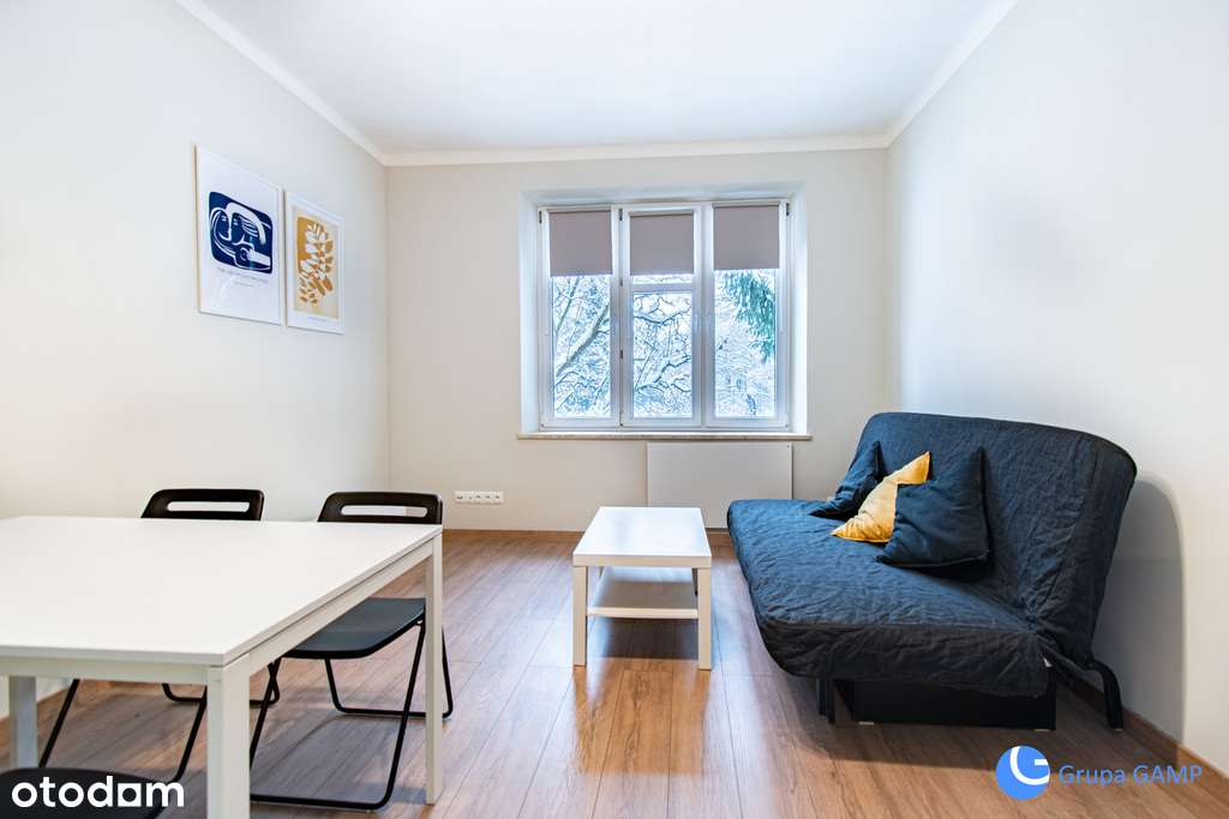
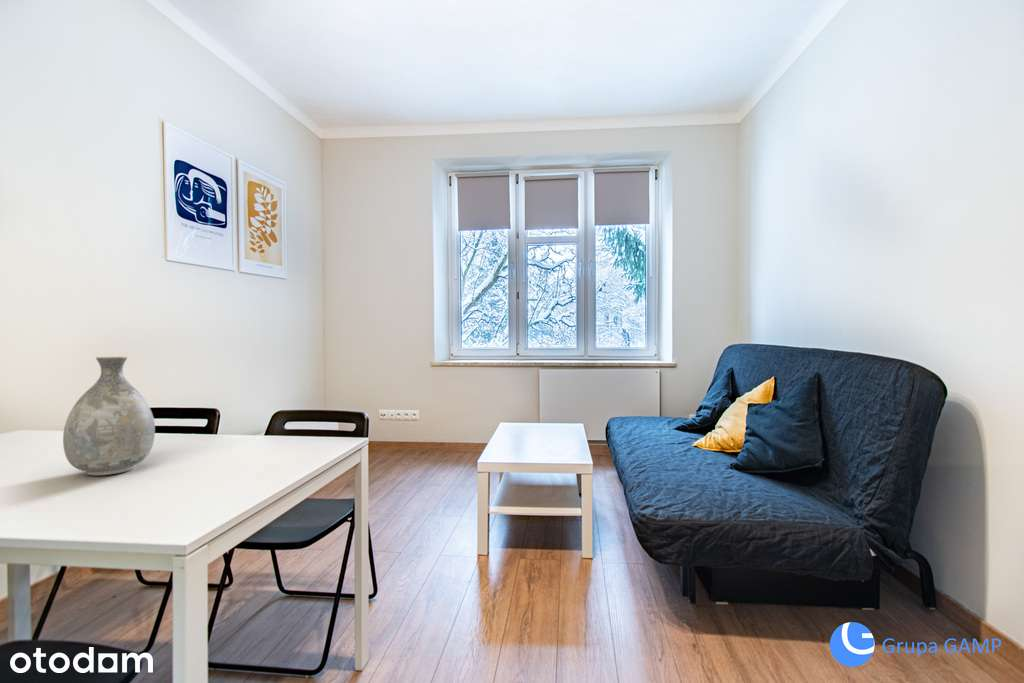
+ vase (111, 413)
